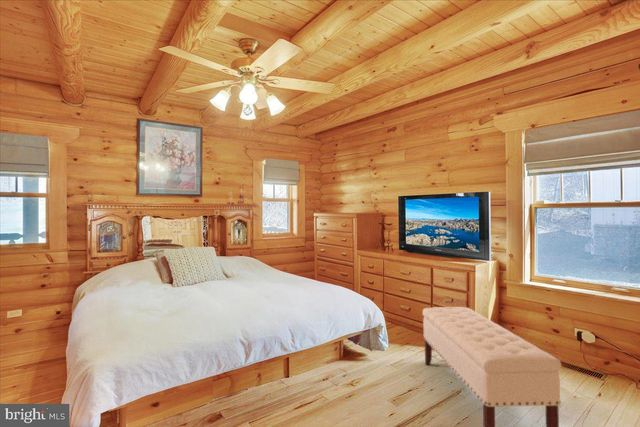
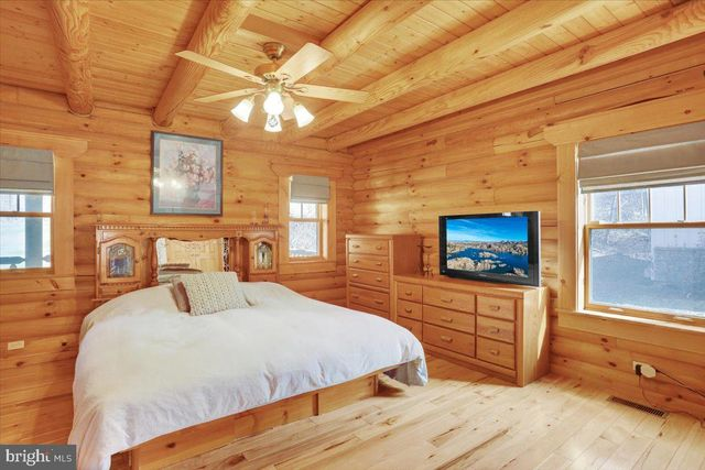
- bench (476, 361)
